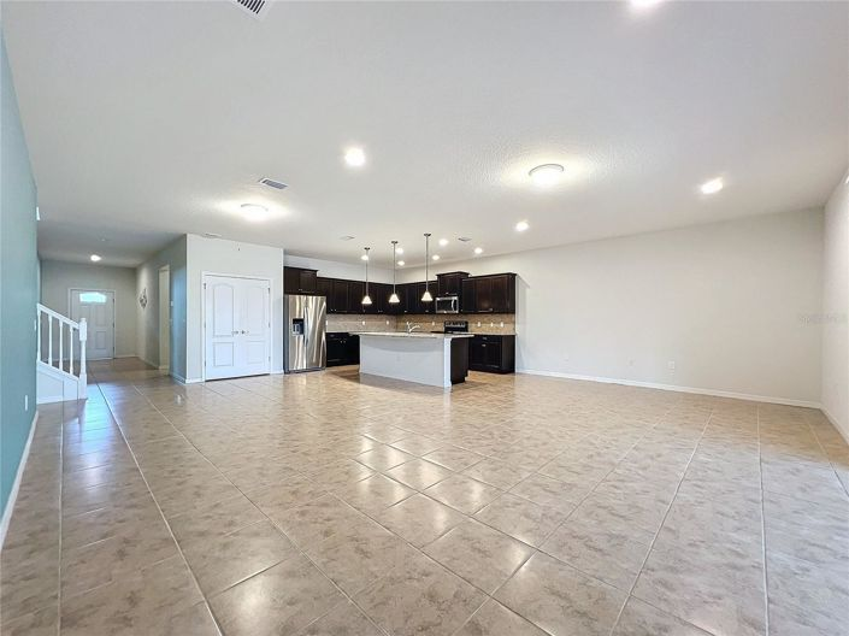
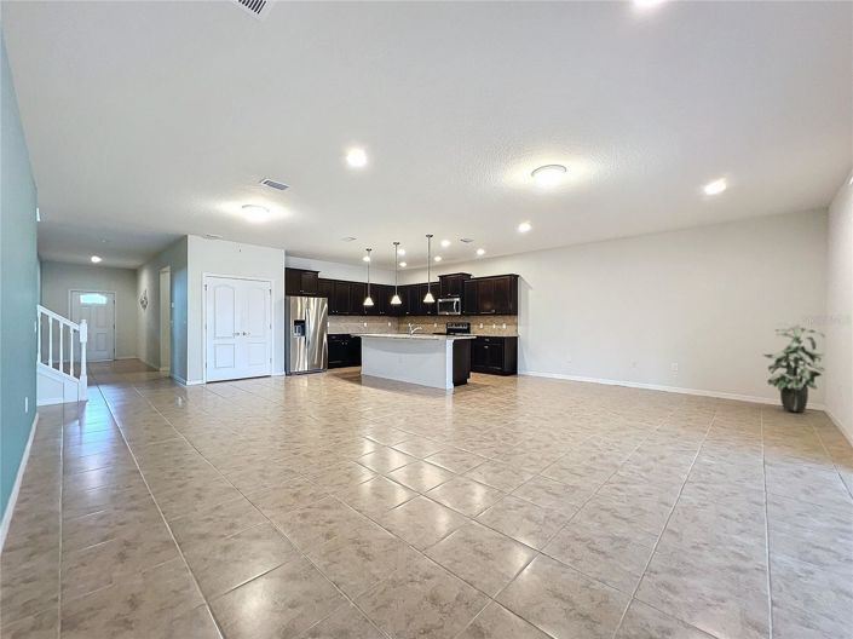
+ indoor plant (791, 365)
